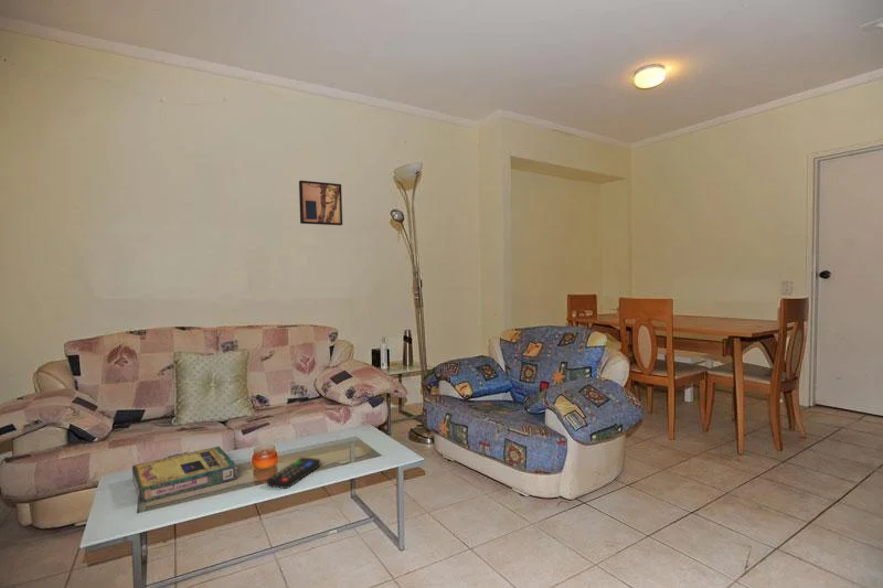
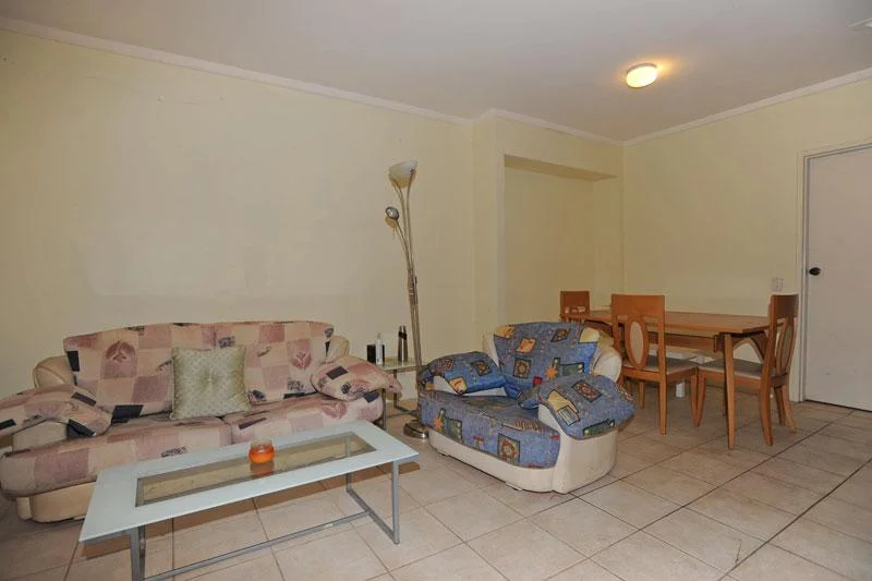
- remote control (295, 471)
- wall art (321, 203)
- video game box (184, 471)
